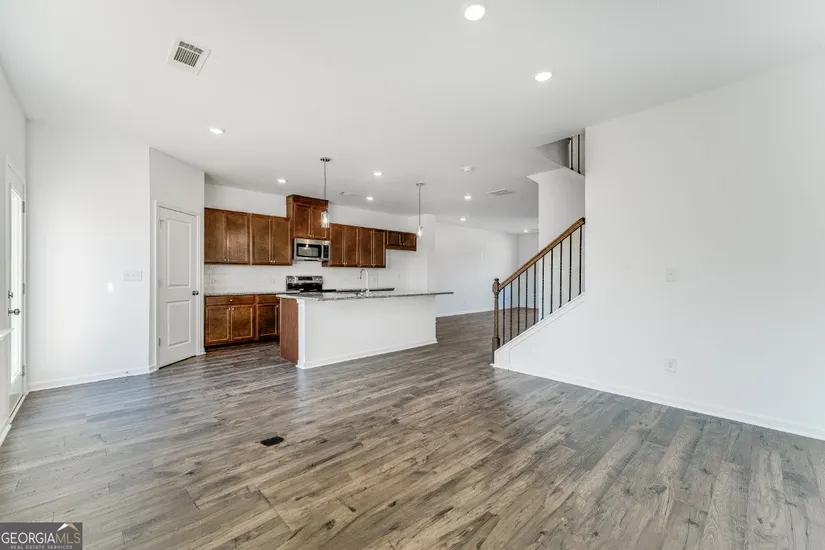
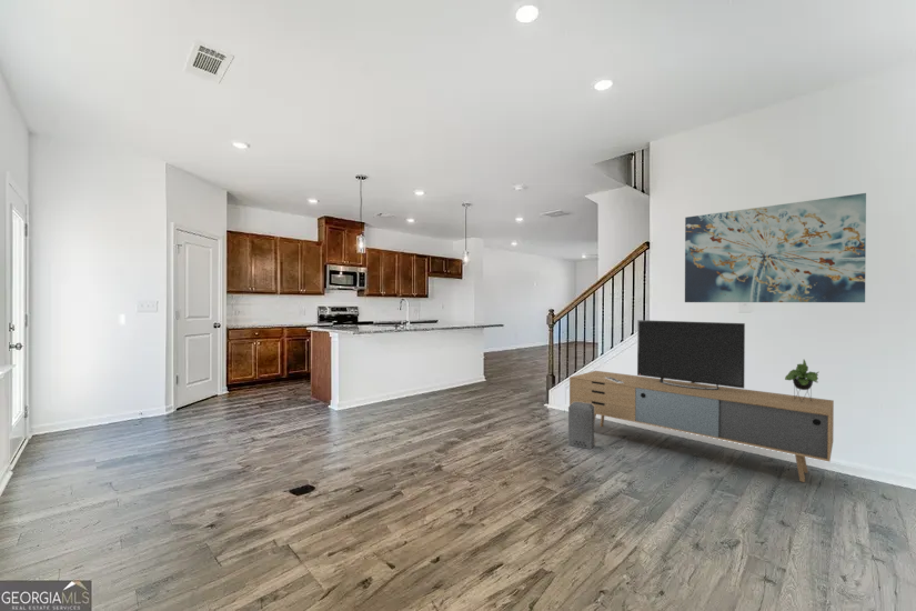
+ media console (684, 384)
+ speaker (581, 423)
+ wall art (764, 254)
